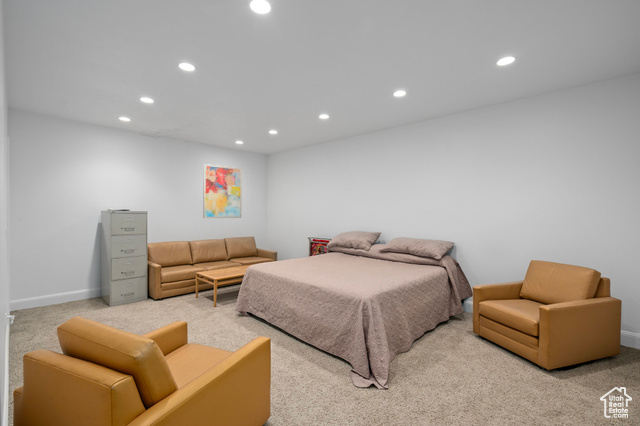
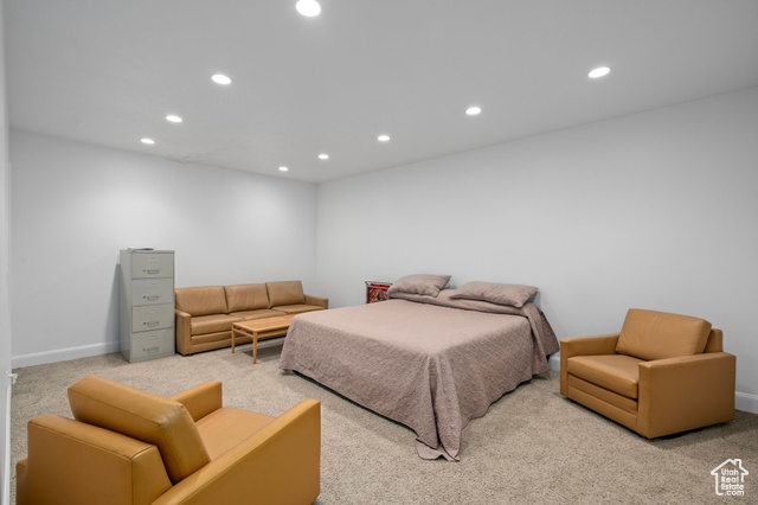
- wall art (223, 192)
